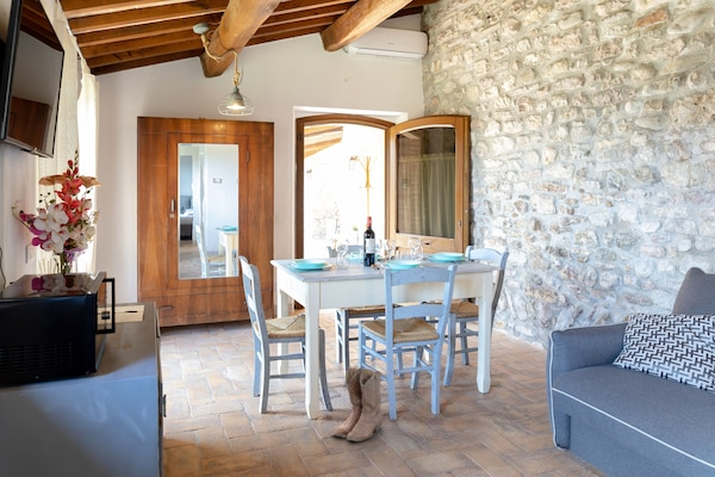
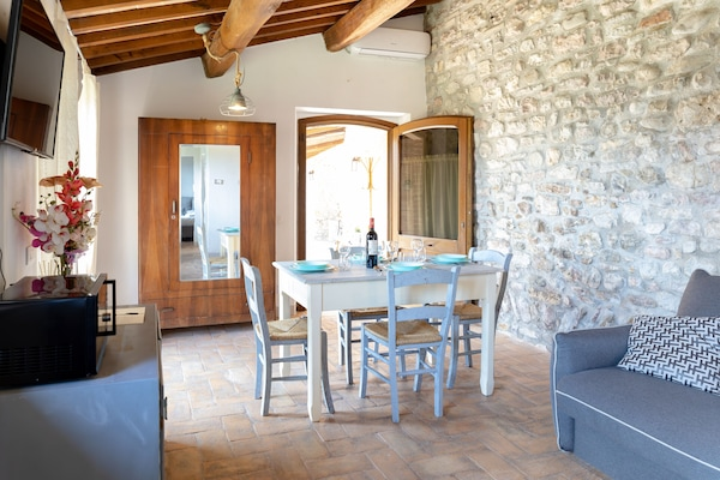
- boots (358, 401)
